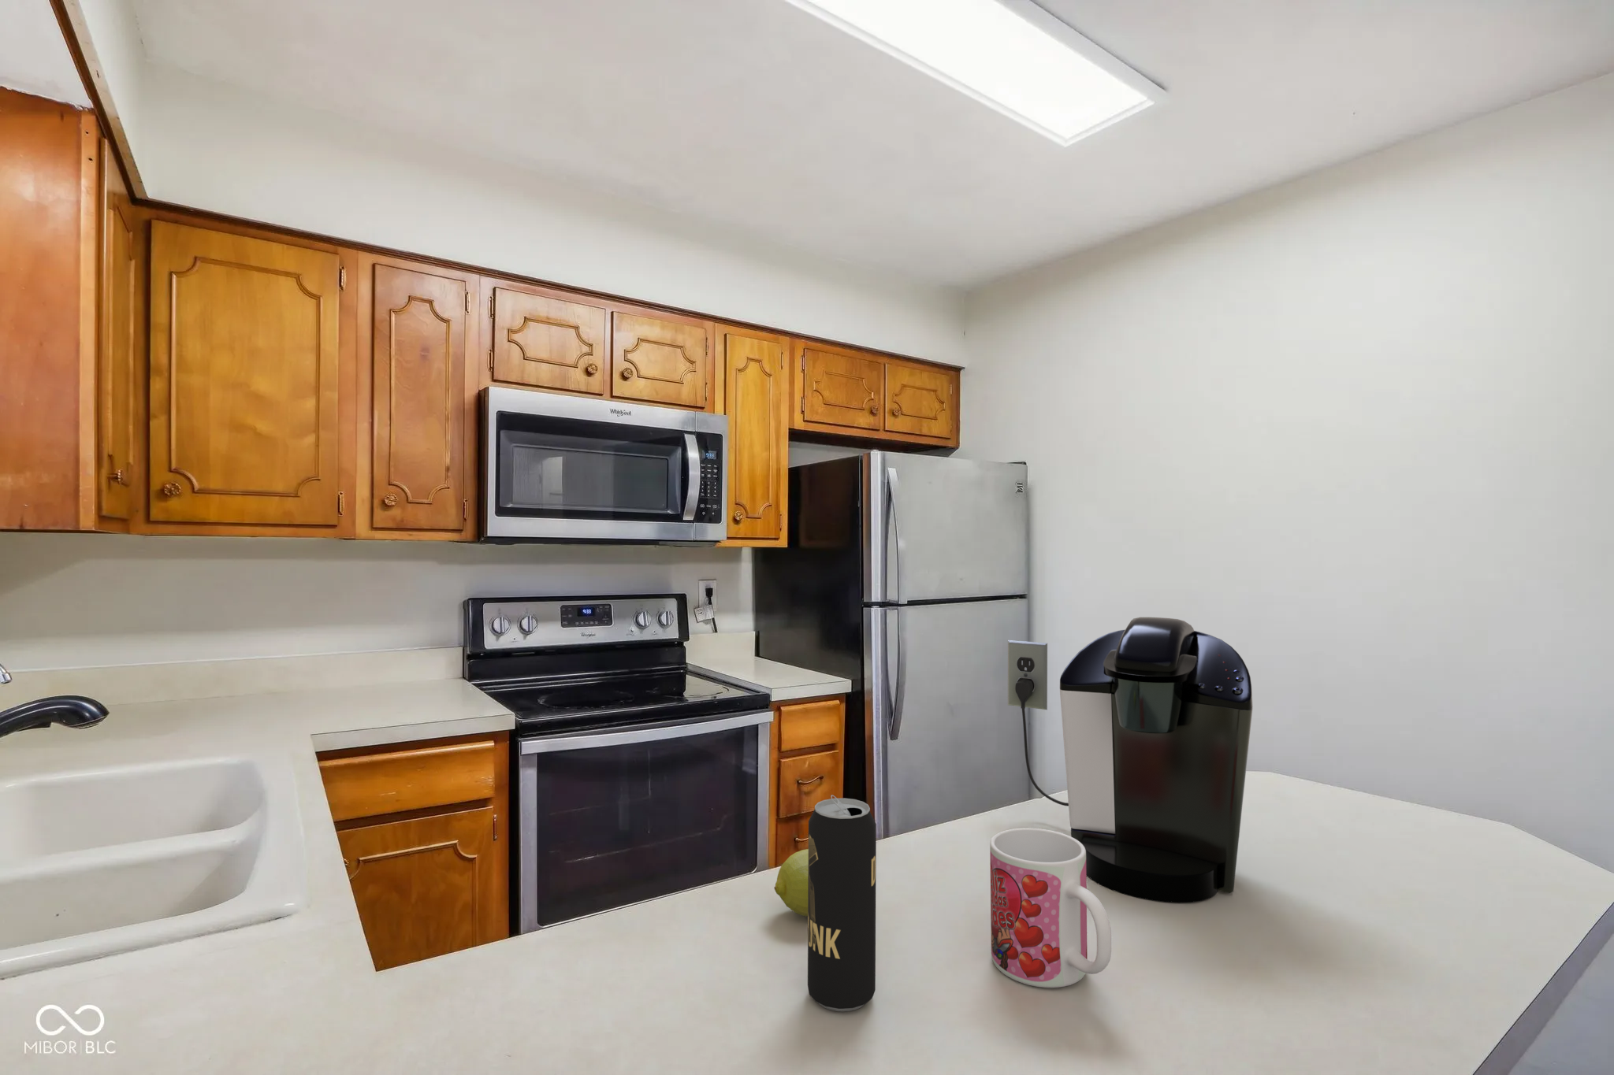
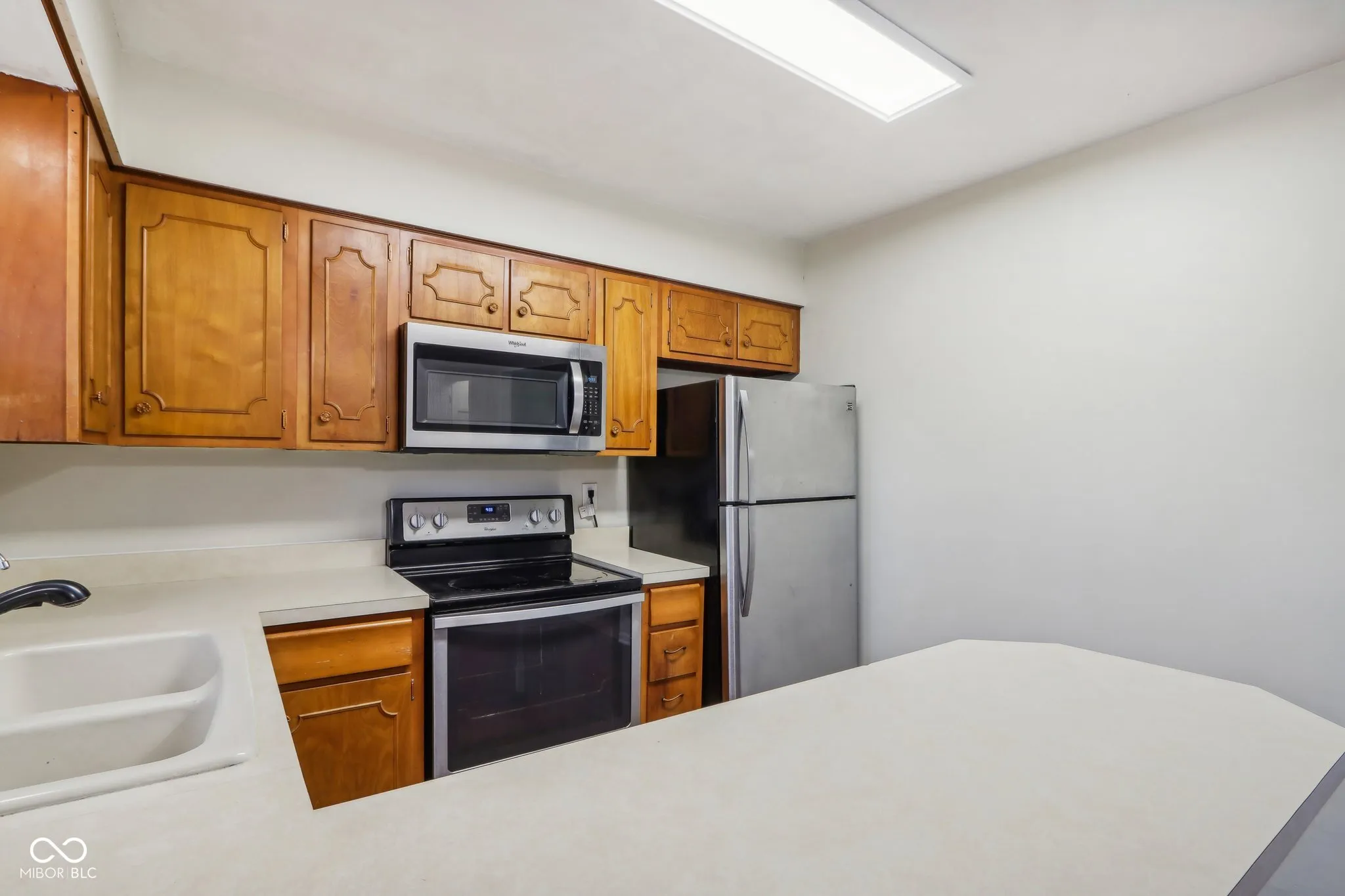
- mug (1050, 913)
- fruit (806, 882)
- coffee maker (1105, 734)
- beverage can (841, 895)
